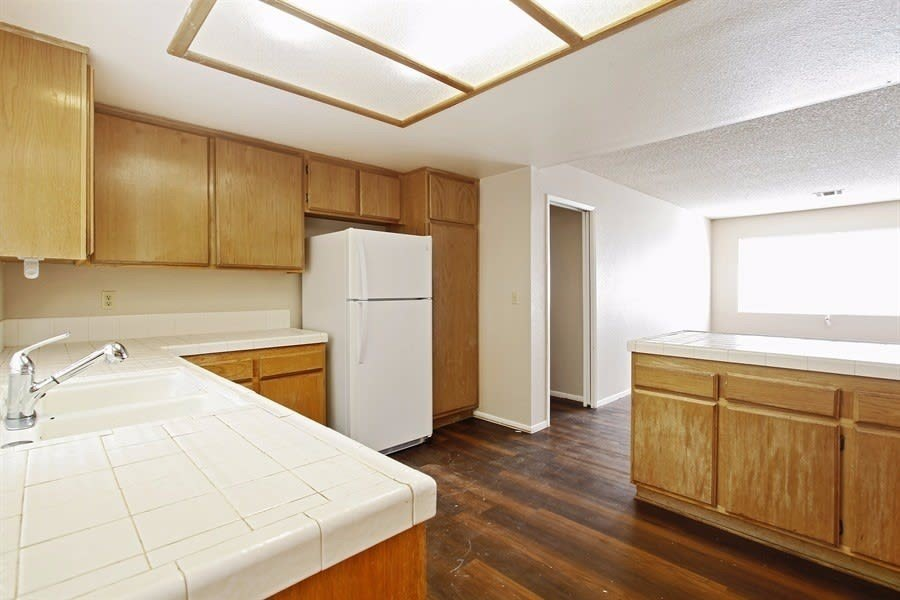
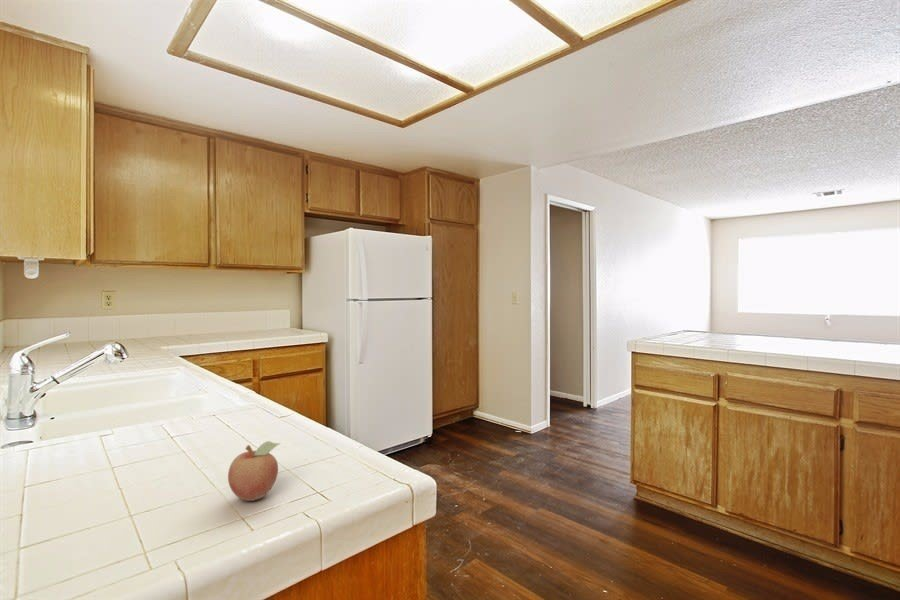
+ fruit (254, 470)
